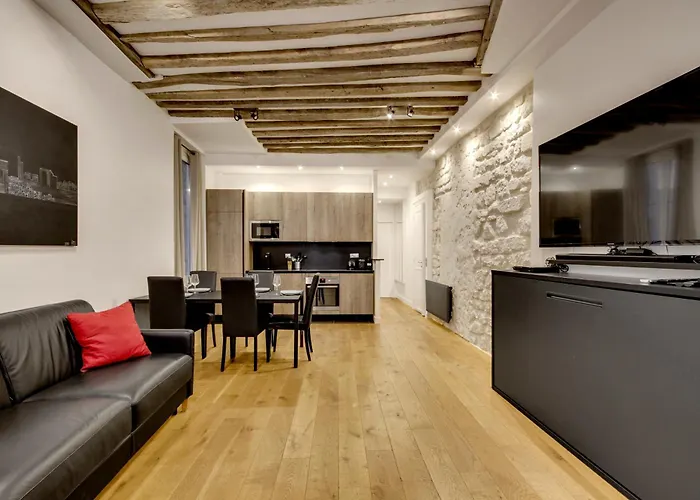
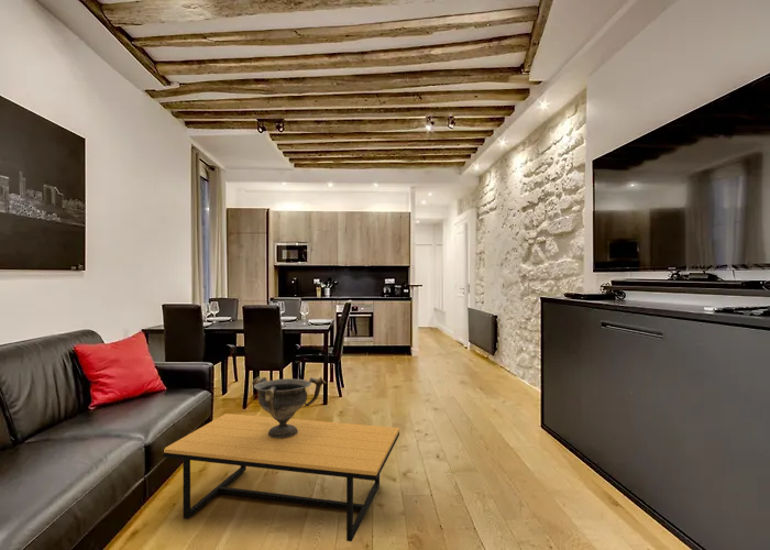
+ coffee table (288, 469)
+ decorative bowl (277, 406)
